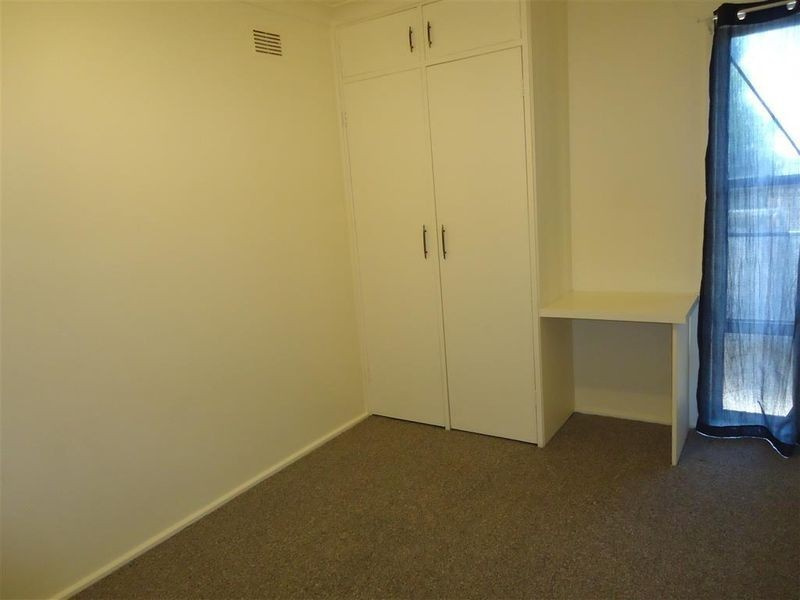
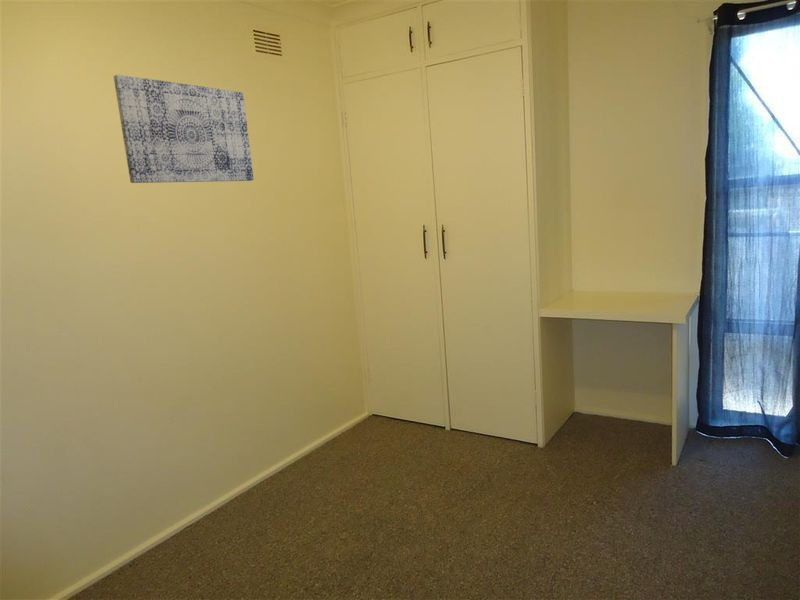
+ wall art (191, 133)
